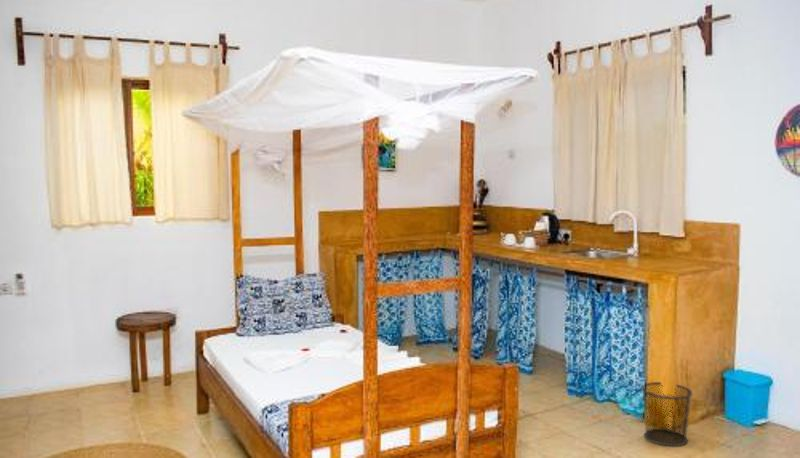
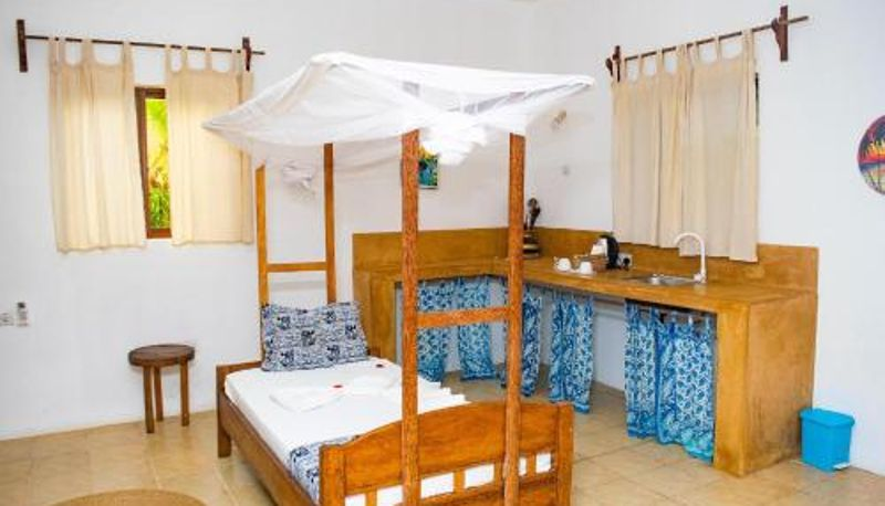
- waste bin (666, 413)
